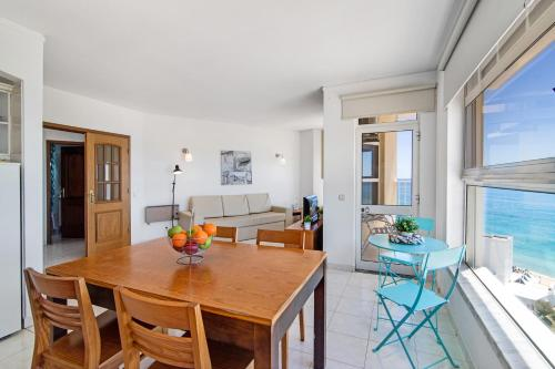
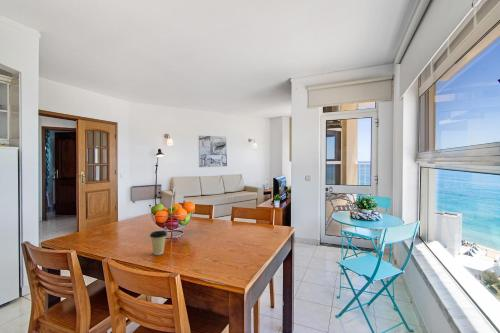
+ coffee cup (158, 242)
